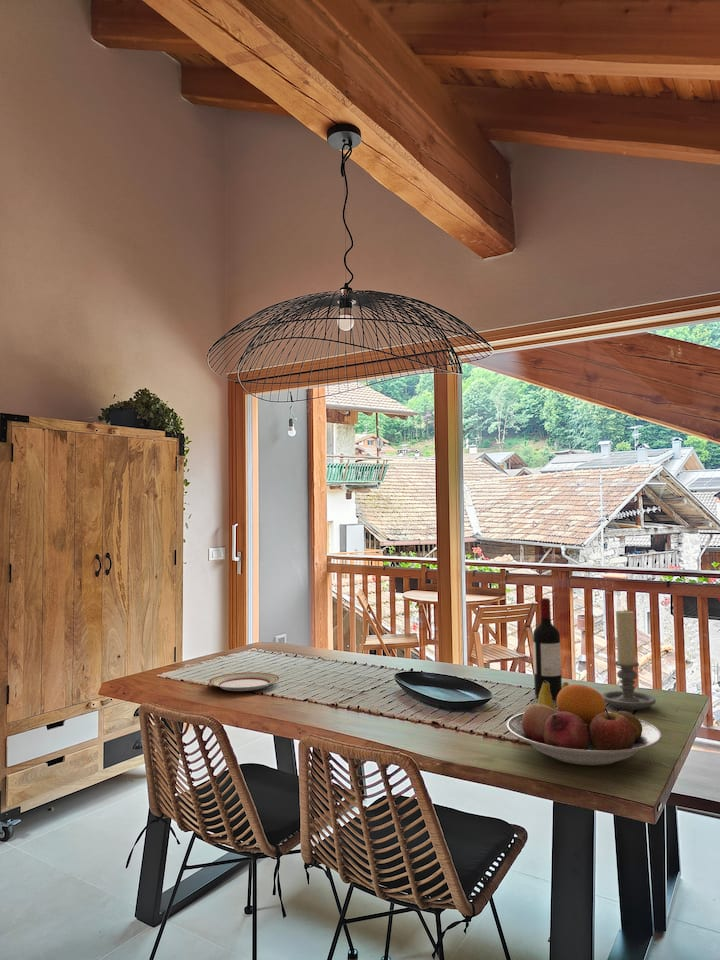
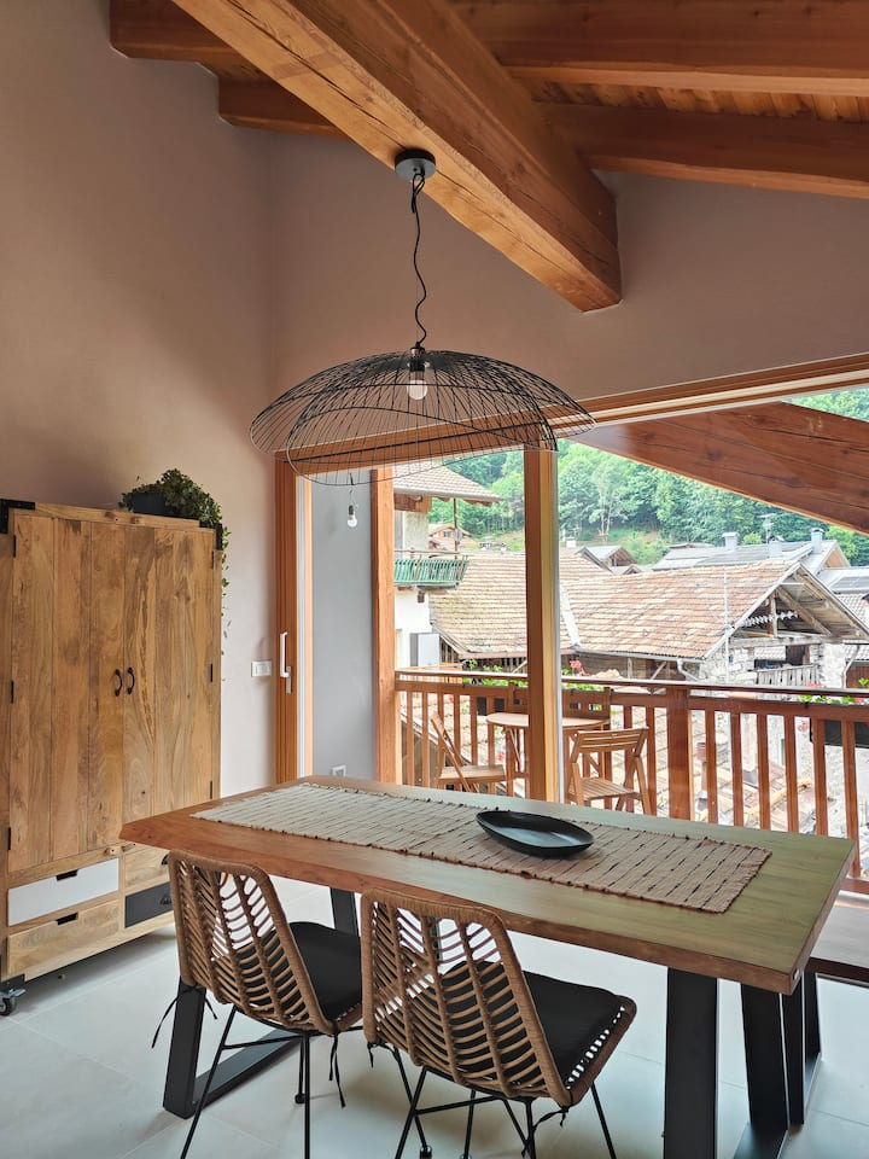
- fruit bowl (581, 721)
- candle holder (627, 656)
- wine bottle (546, 647)
- plate (244, 682)
